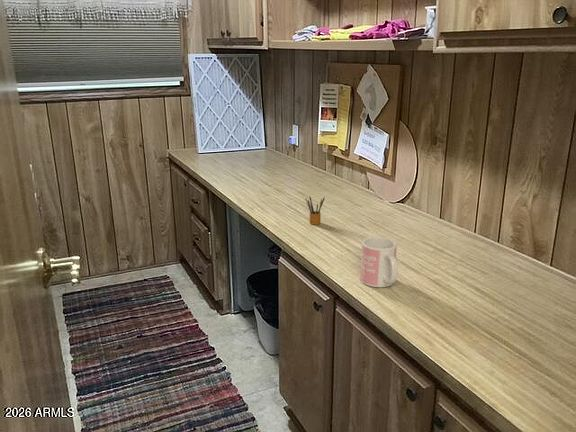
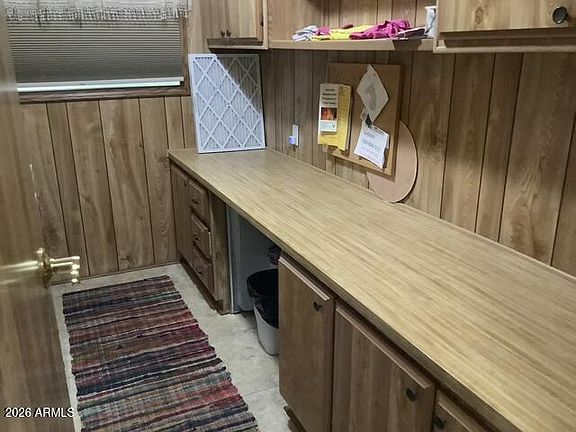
- pencil box (316, 209)
- mug (381, 263)
